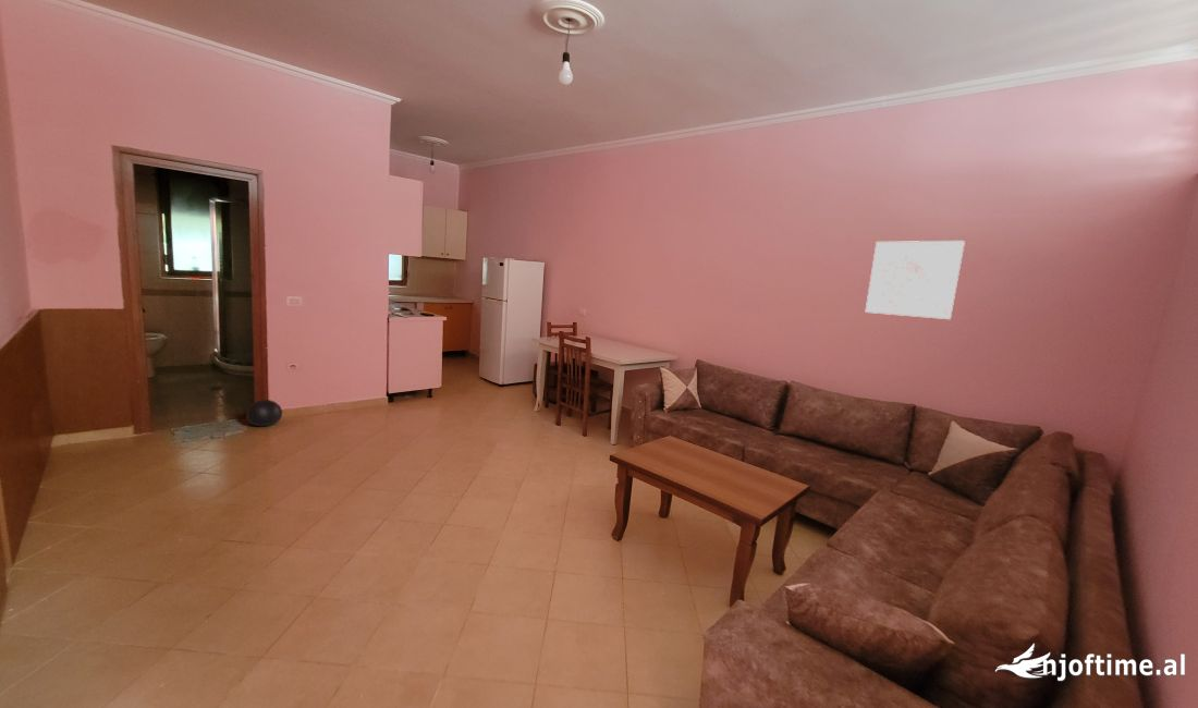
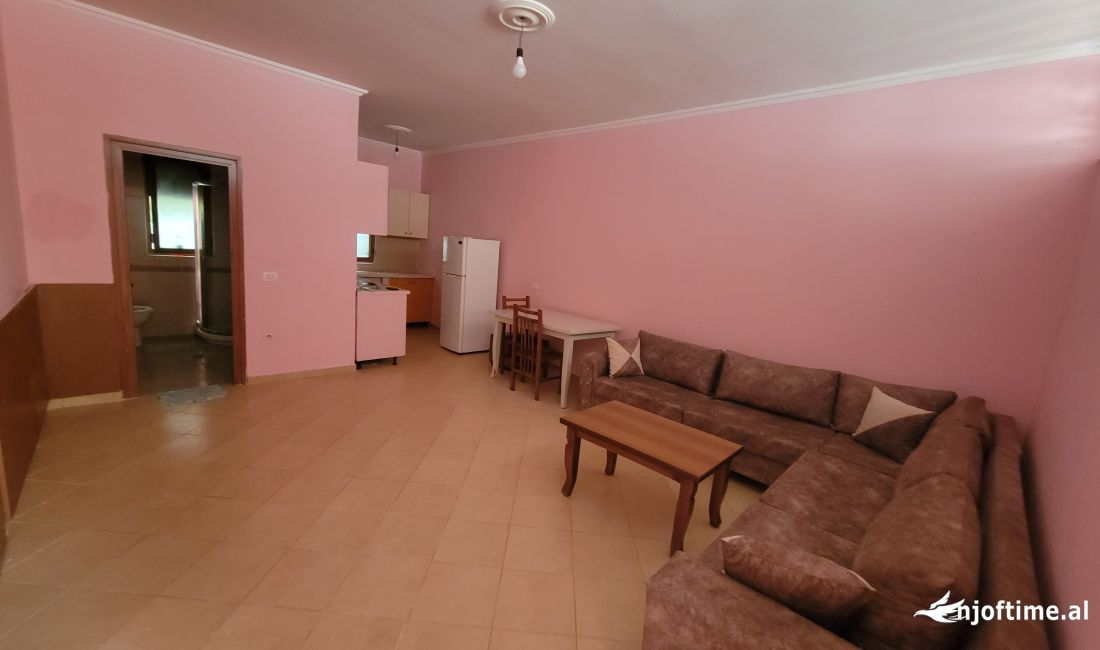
- wall art (912, 279)
- decorative ball (264, 412)
